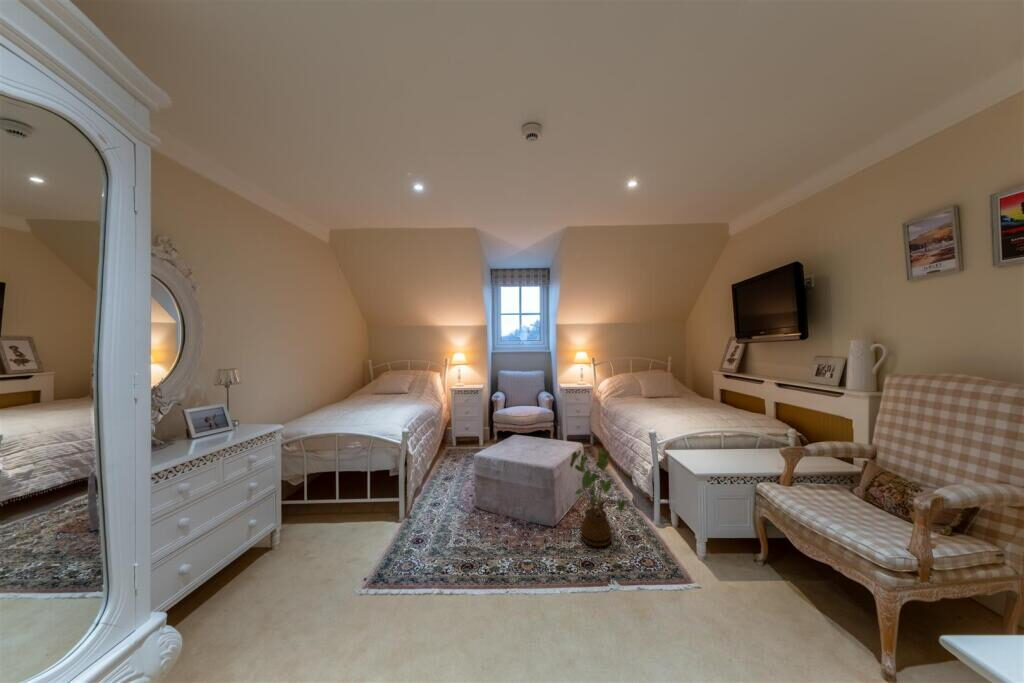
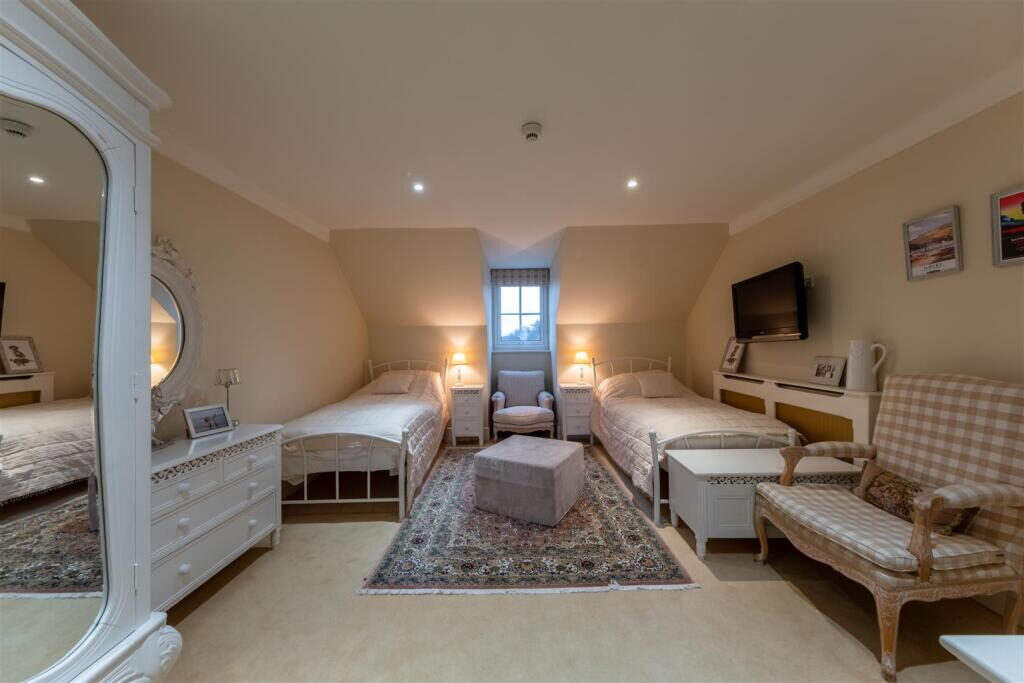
- house plant (600, 496)
